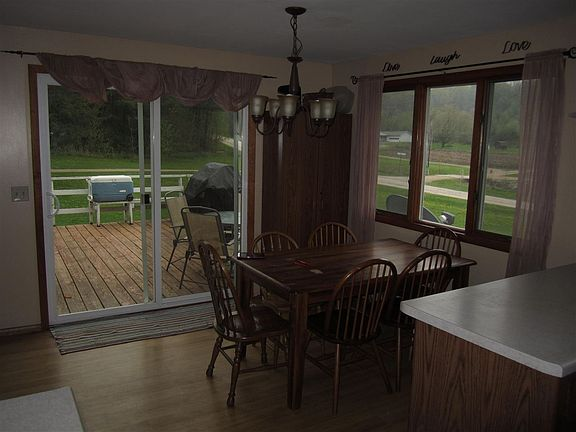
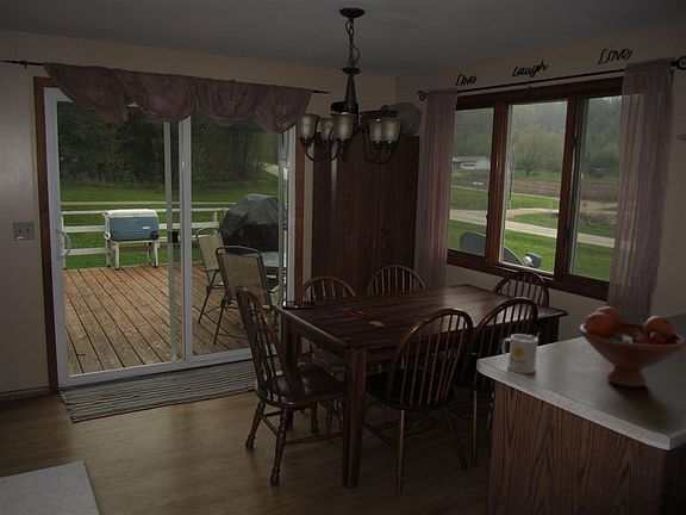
+ fruit bowl (629, 348)
+ mug (518, 352)
